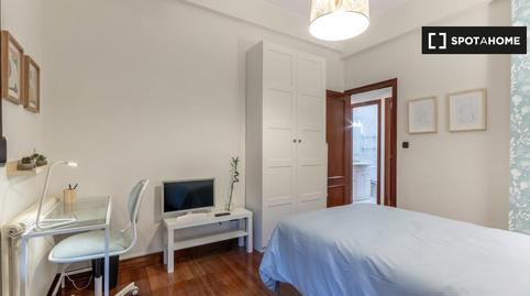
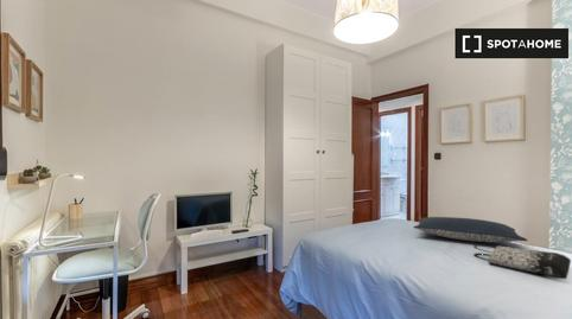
+ tote bag (516, 256)
+ pillow (464, 228)
